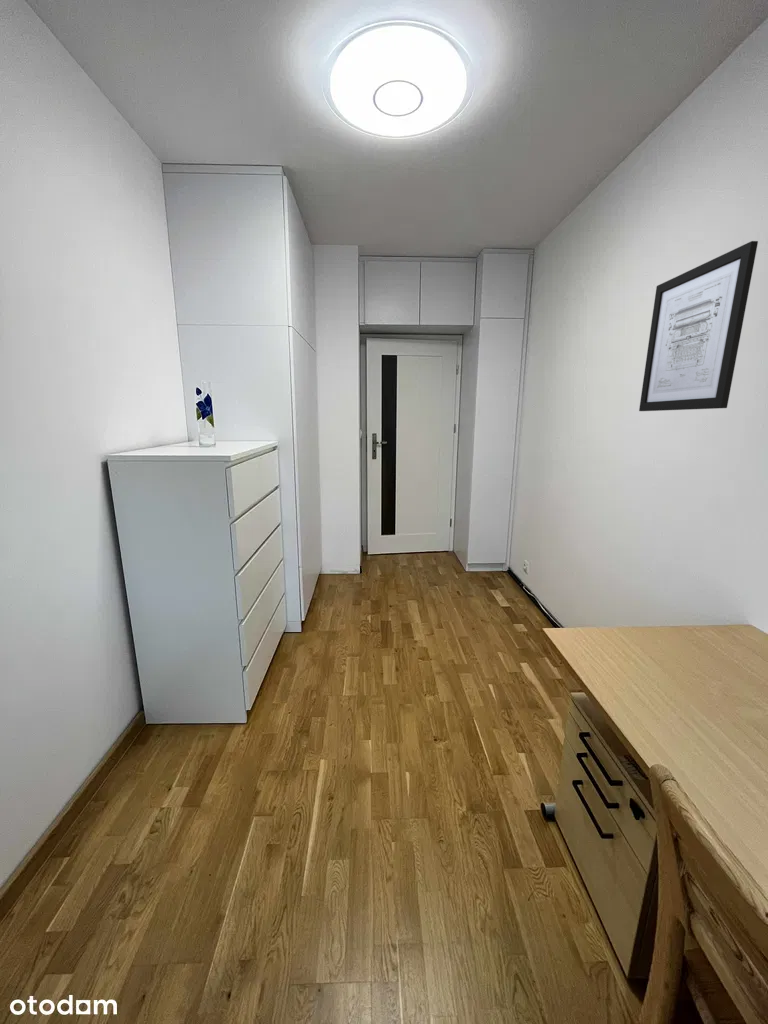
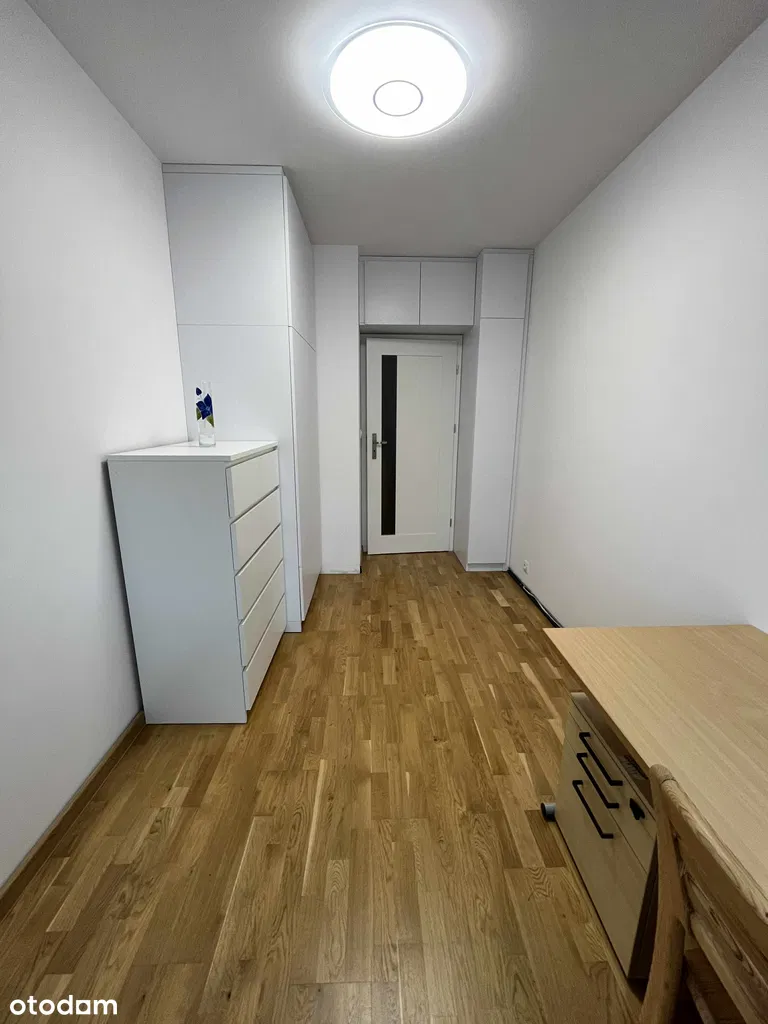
- wall art (688, 340)
